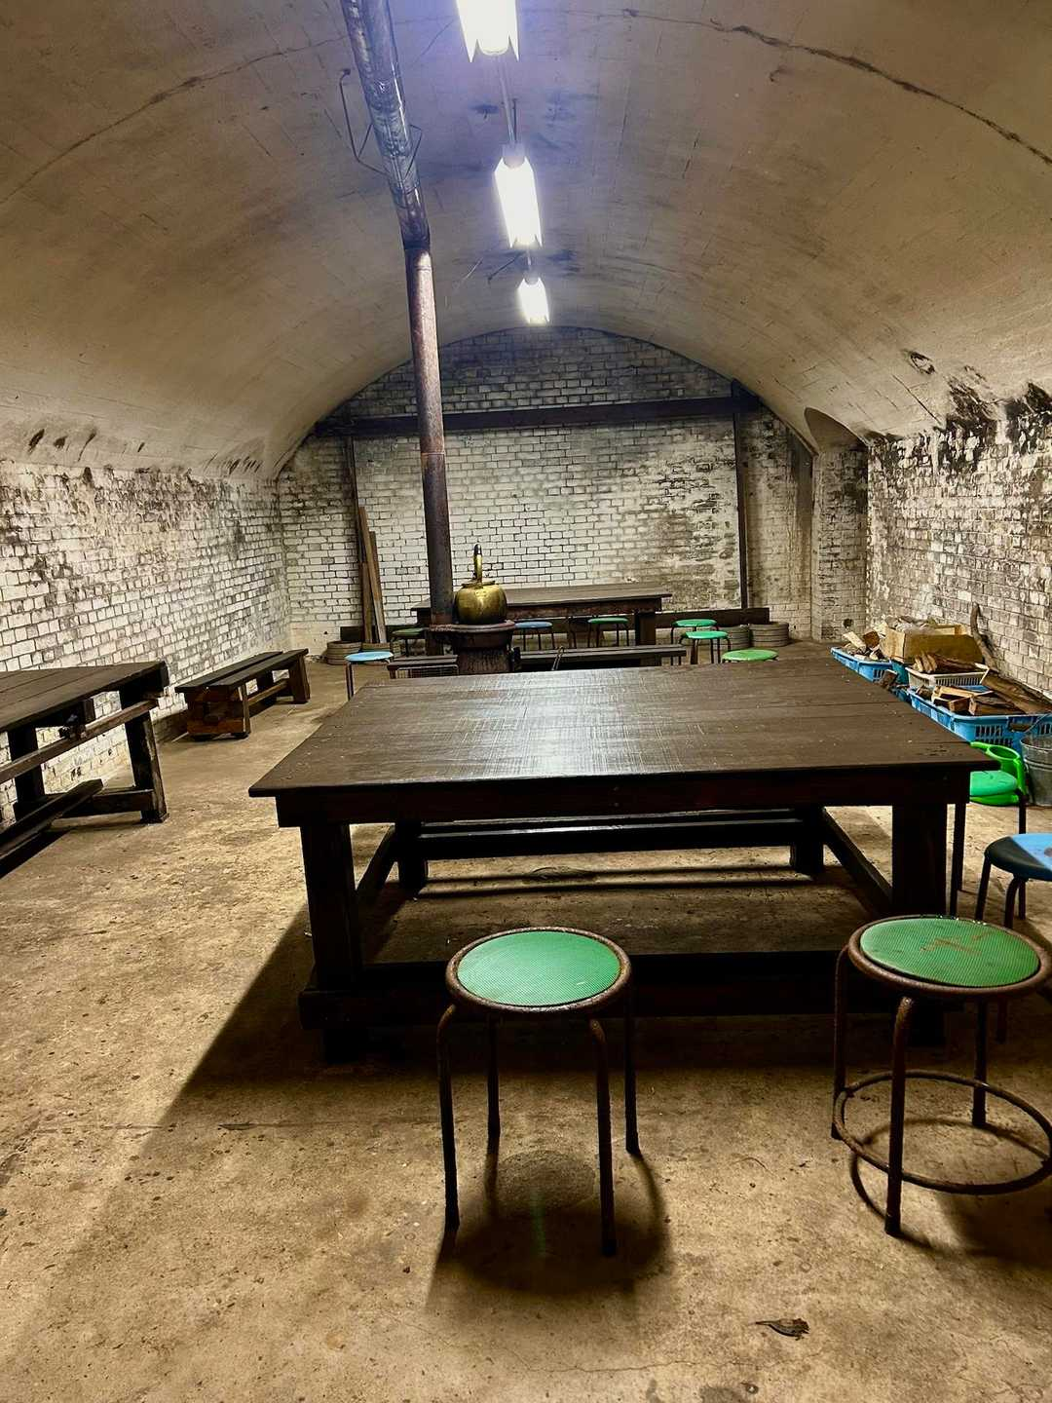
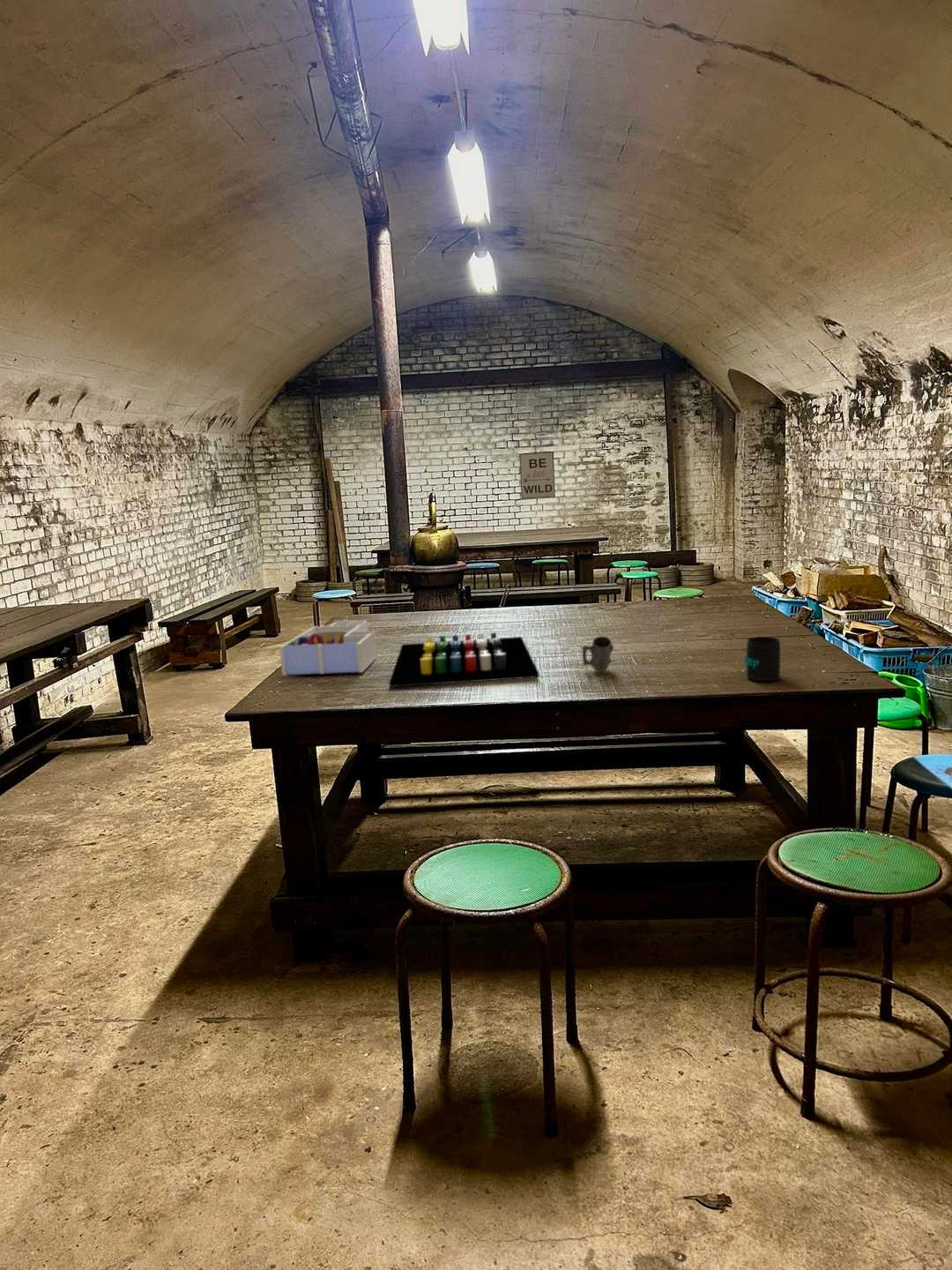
+ mug (597, 654)
+ wall art (537, 475)
+ board game (462, 651)
+ desk organizer (339, 645)
+ mug (760, 657)
